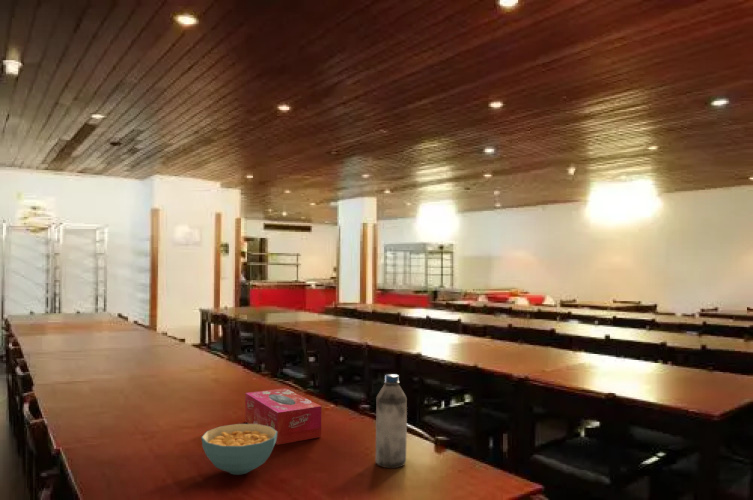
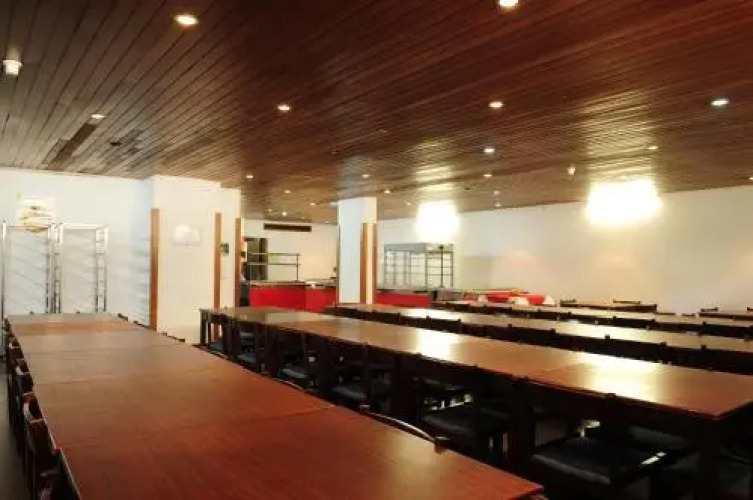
- water bottle (391, 419)
- cereal bowl (239, 452)
- tissue box (281, 414)
